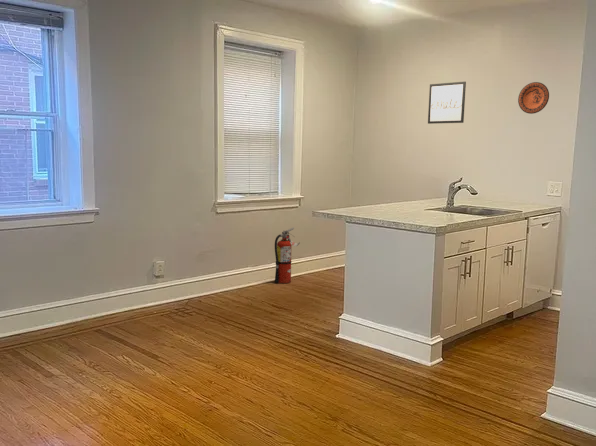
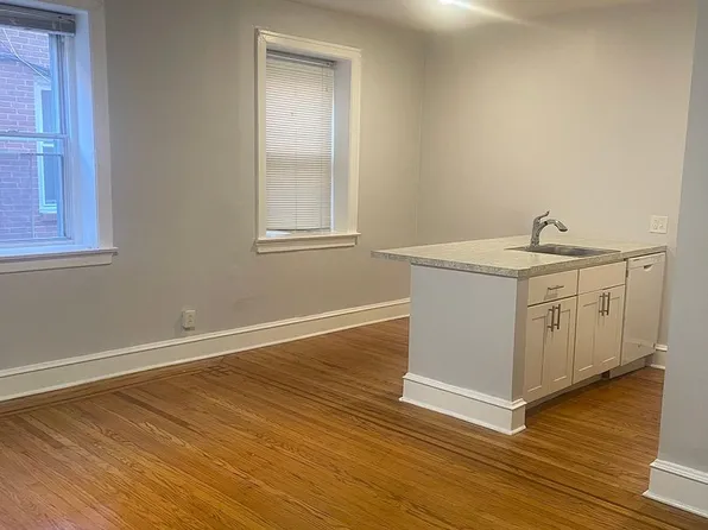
- fire extinguisher (285, 255)
- decorative plate (533, 98)
- wall art (446, 103)
